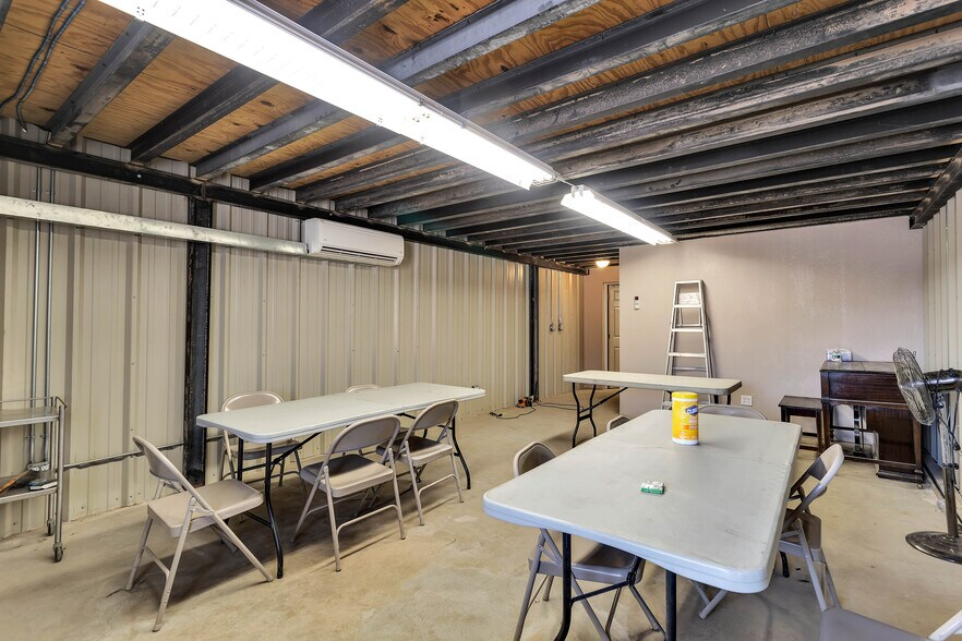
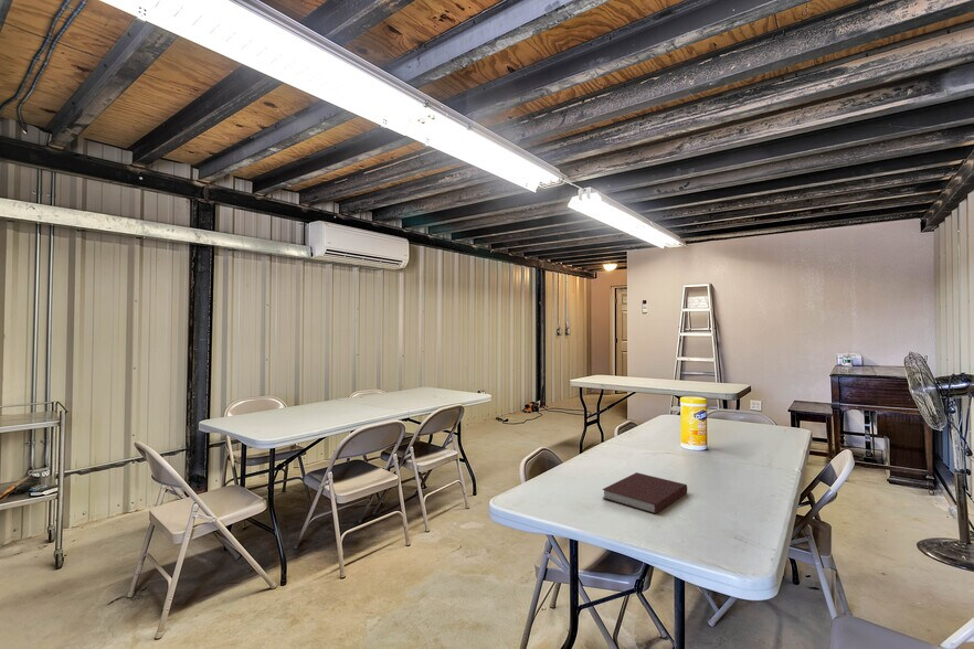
+ notebook (645, 491)
